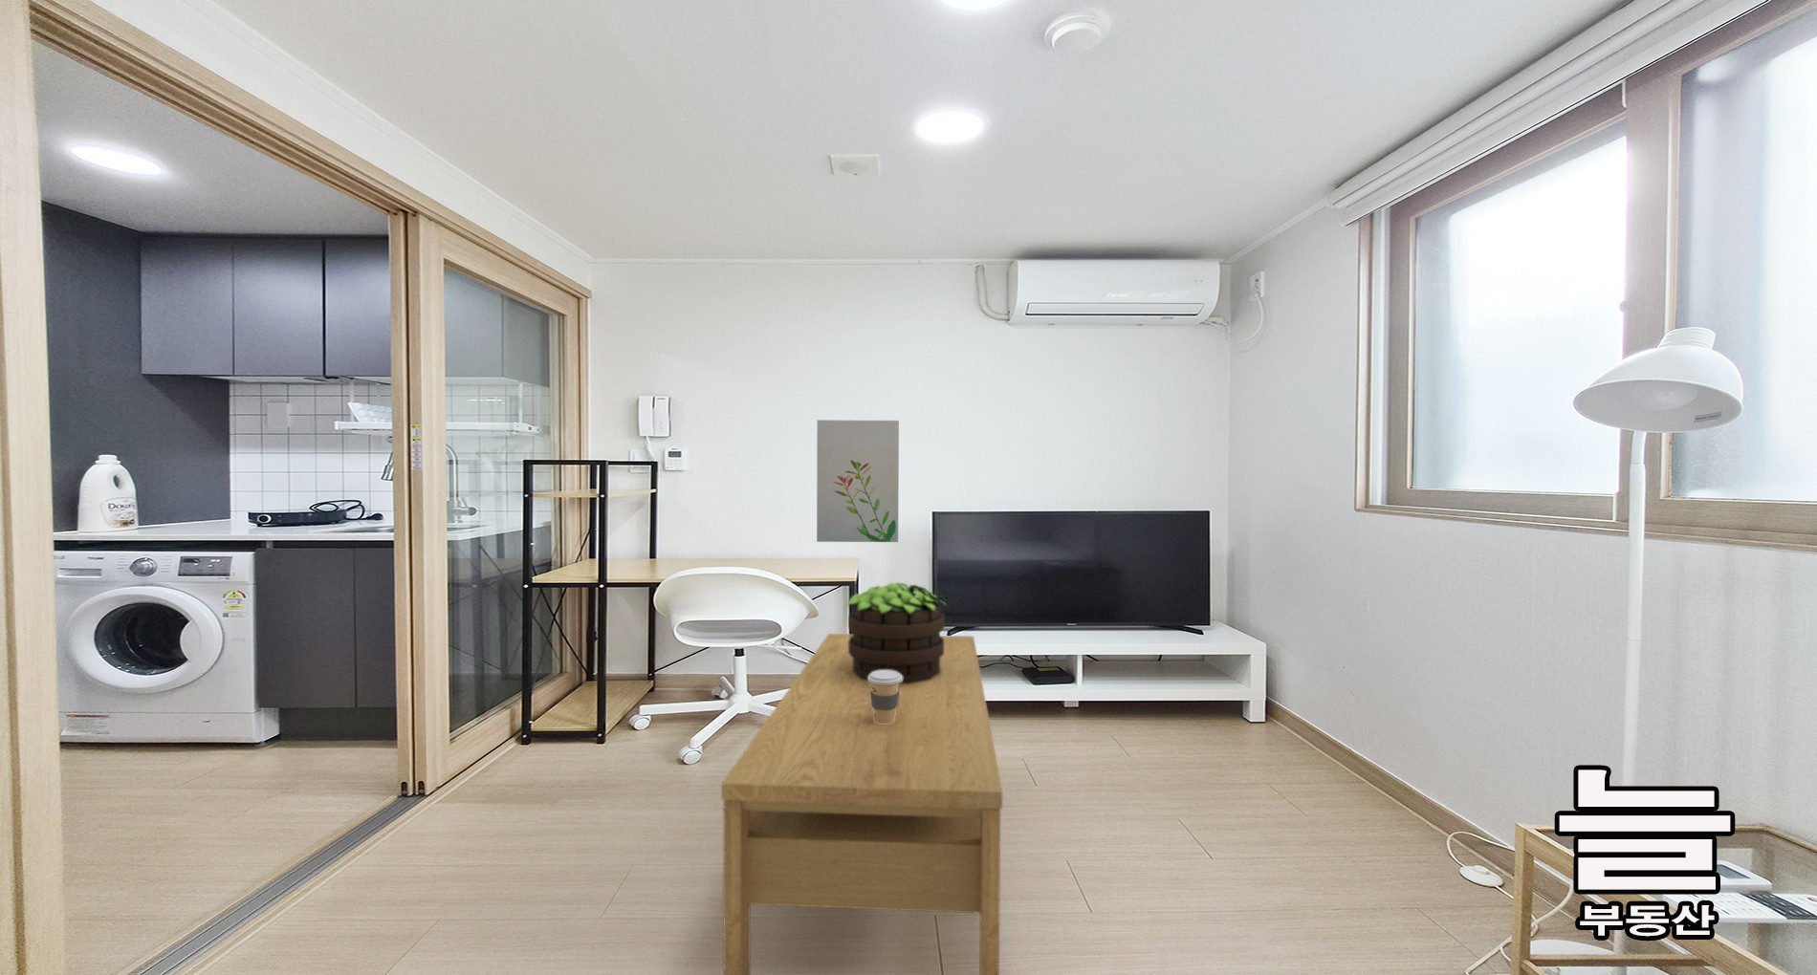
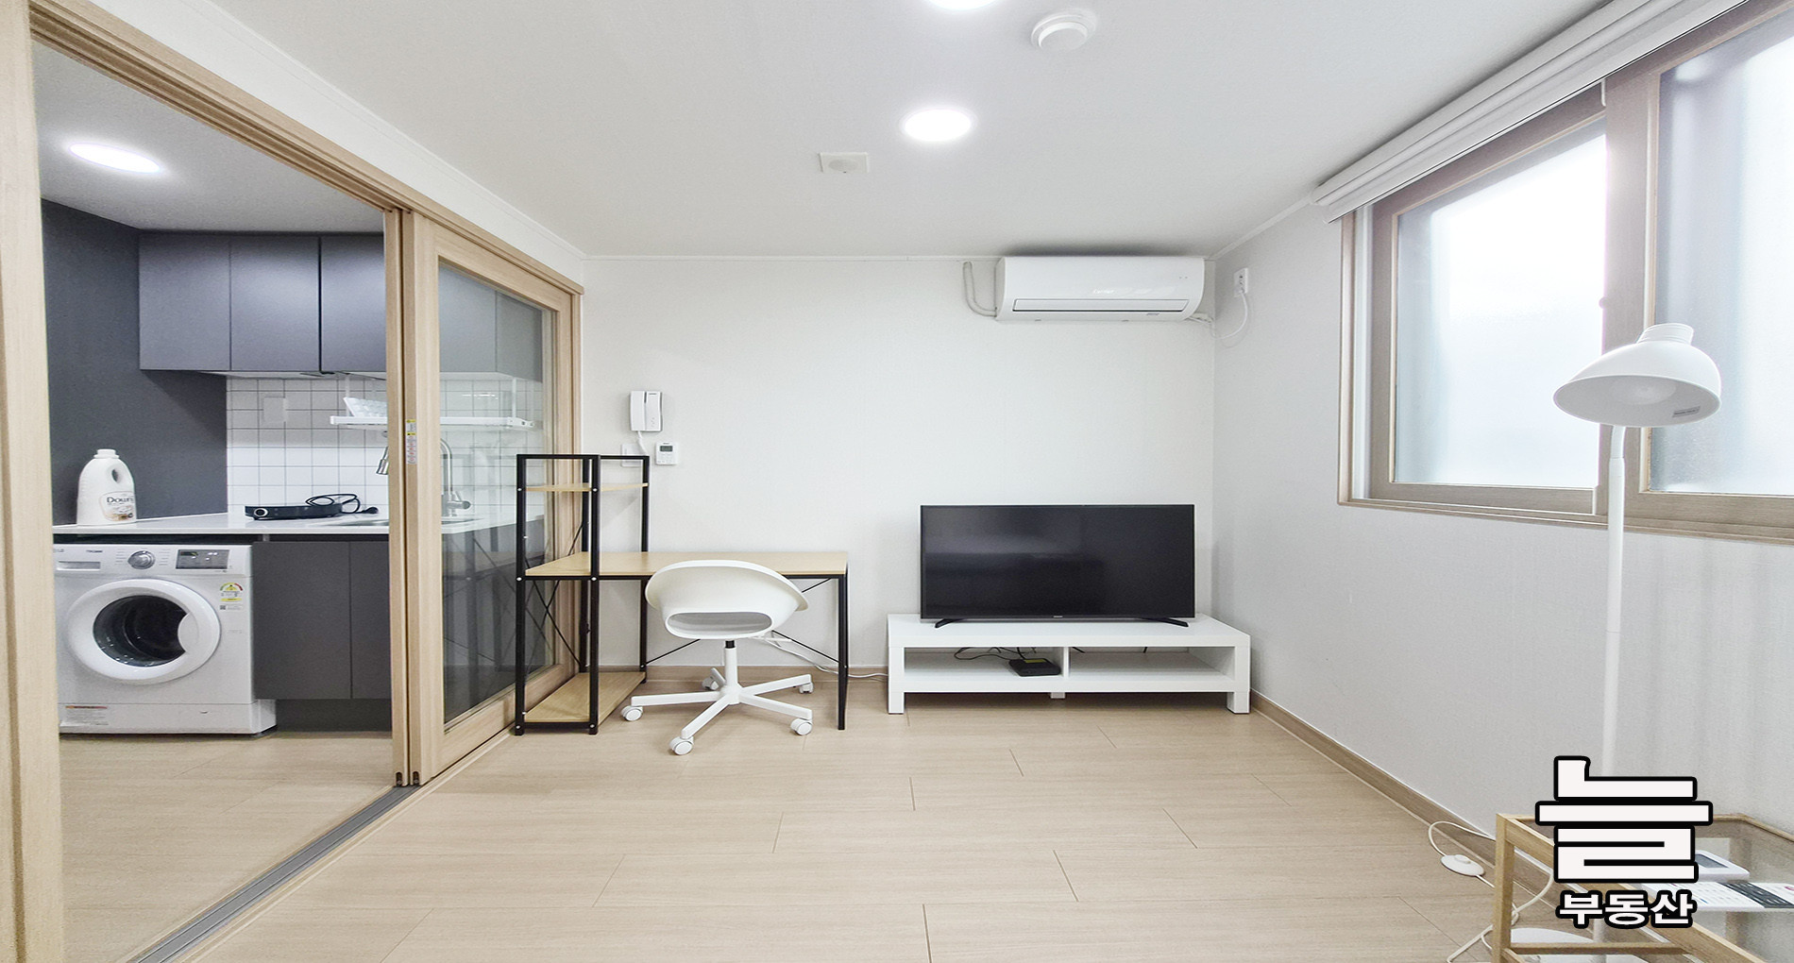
- coffee table (886, 777)
- potted plant (896, 626)
- wall art (858, 480)
- coffee cup (884, 696)
